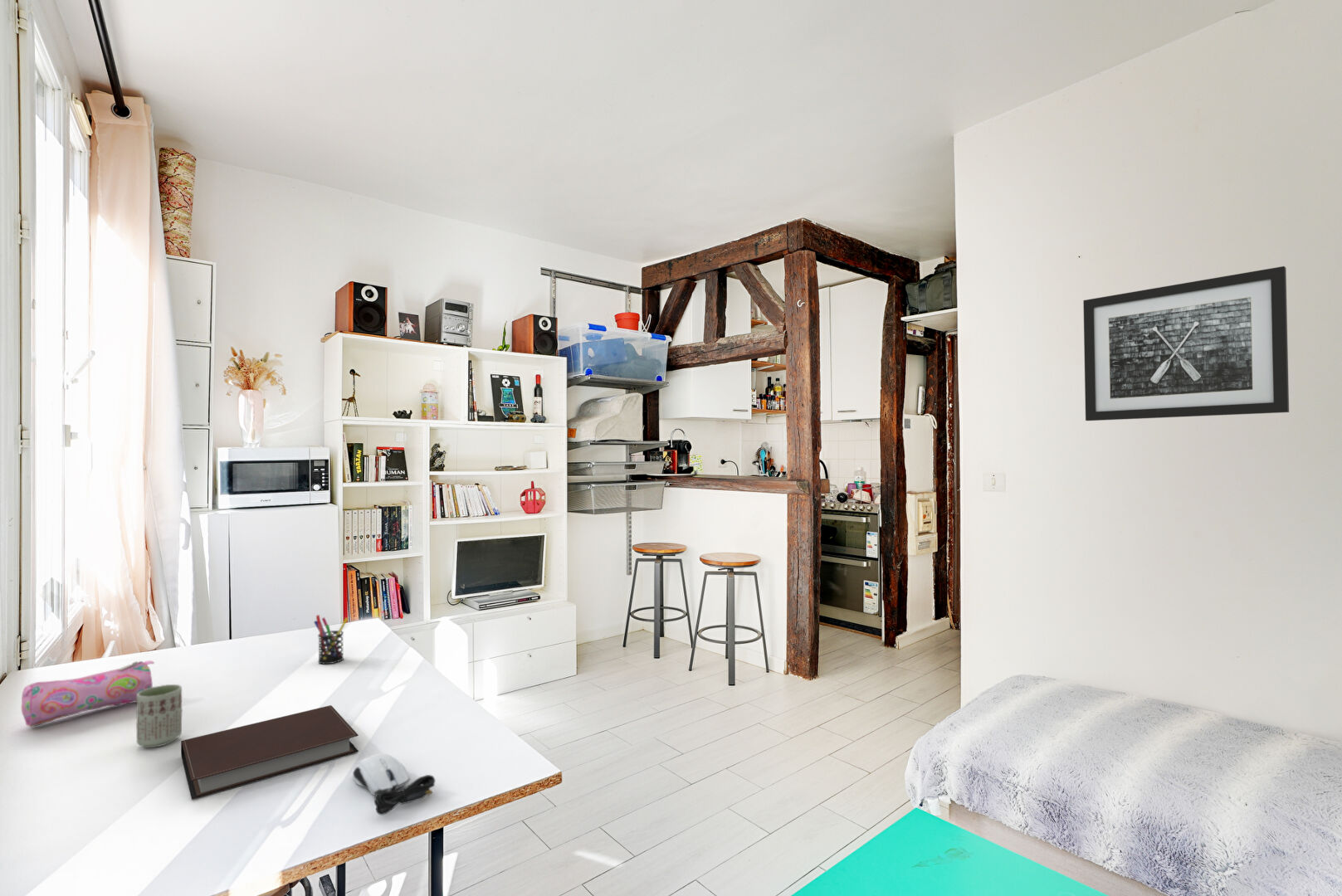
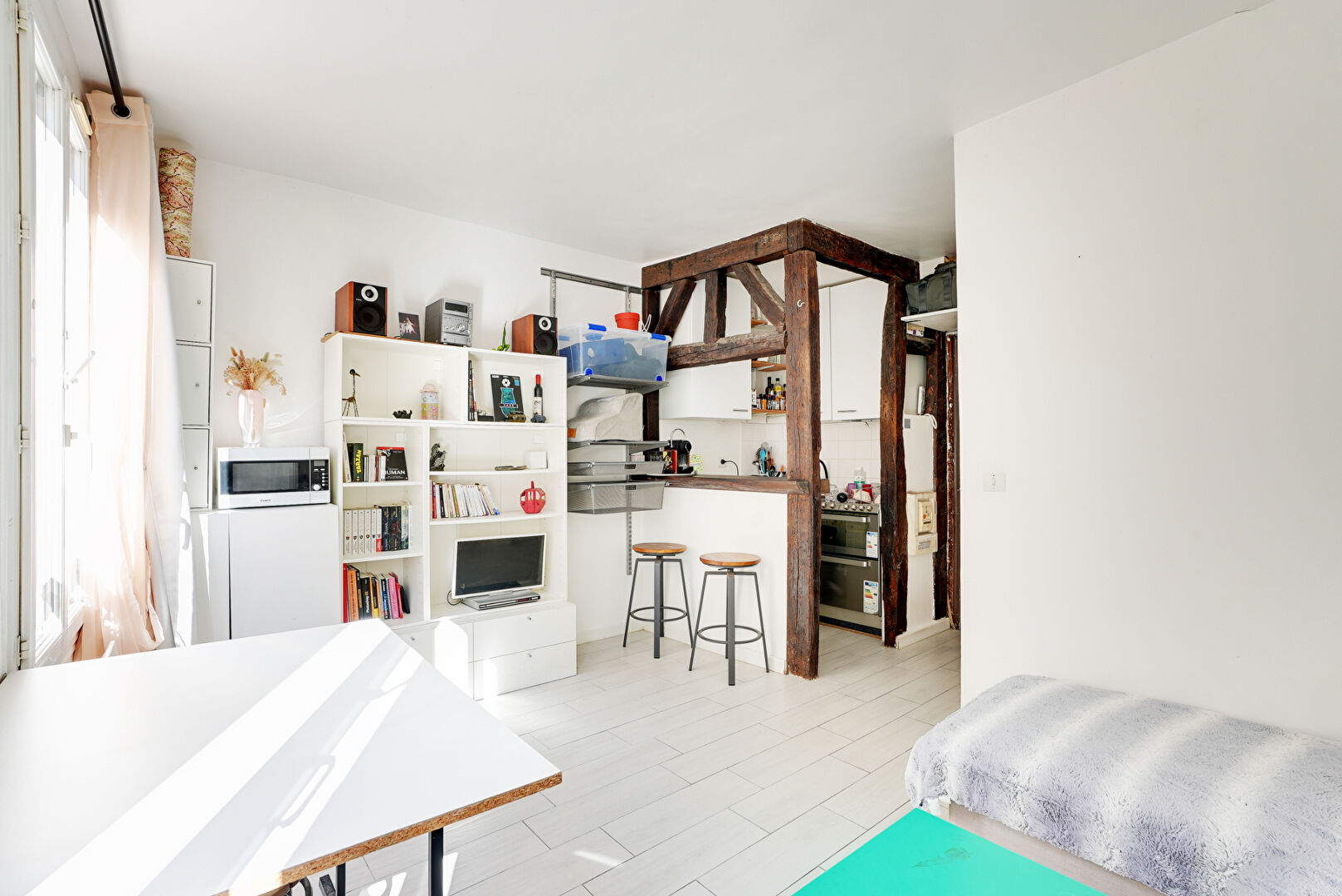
- wall art (1176, 351)
- pencil case (91, 691)
- notebook (270, 745)
- computer mouse (385, 776)
- pen holder (329, 638)
- cup (159, 715)
